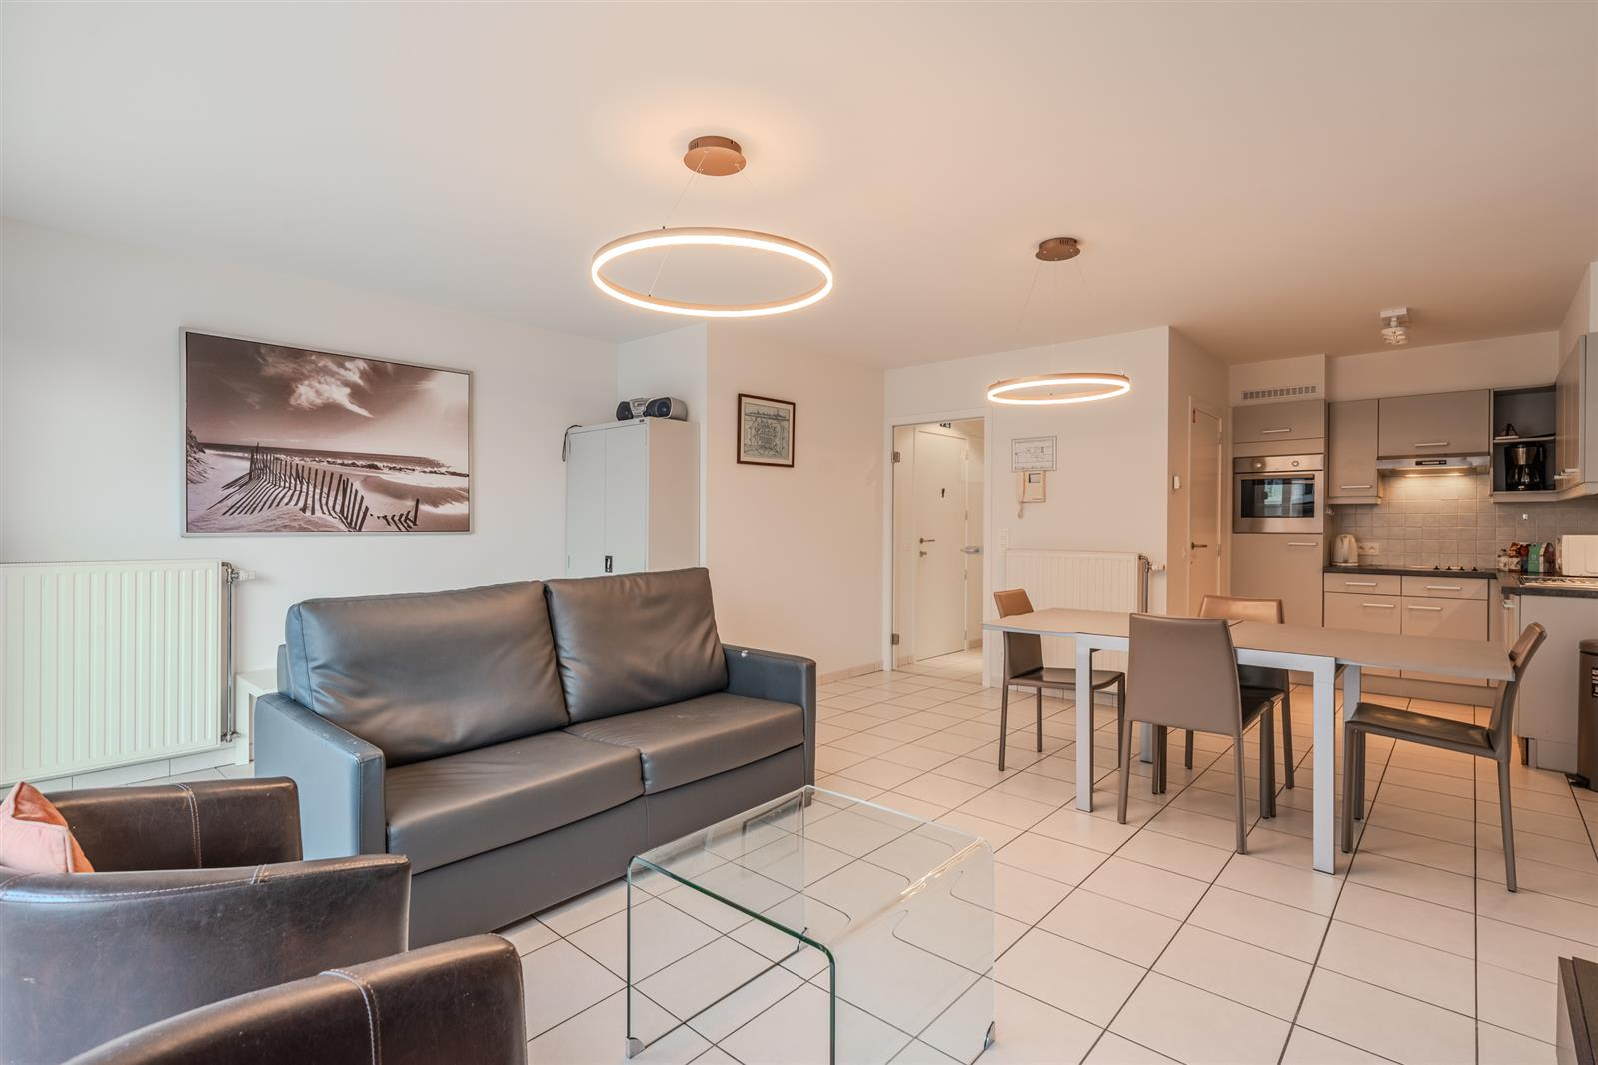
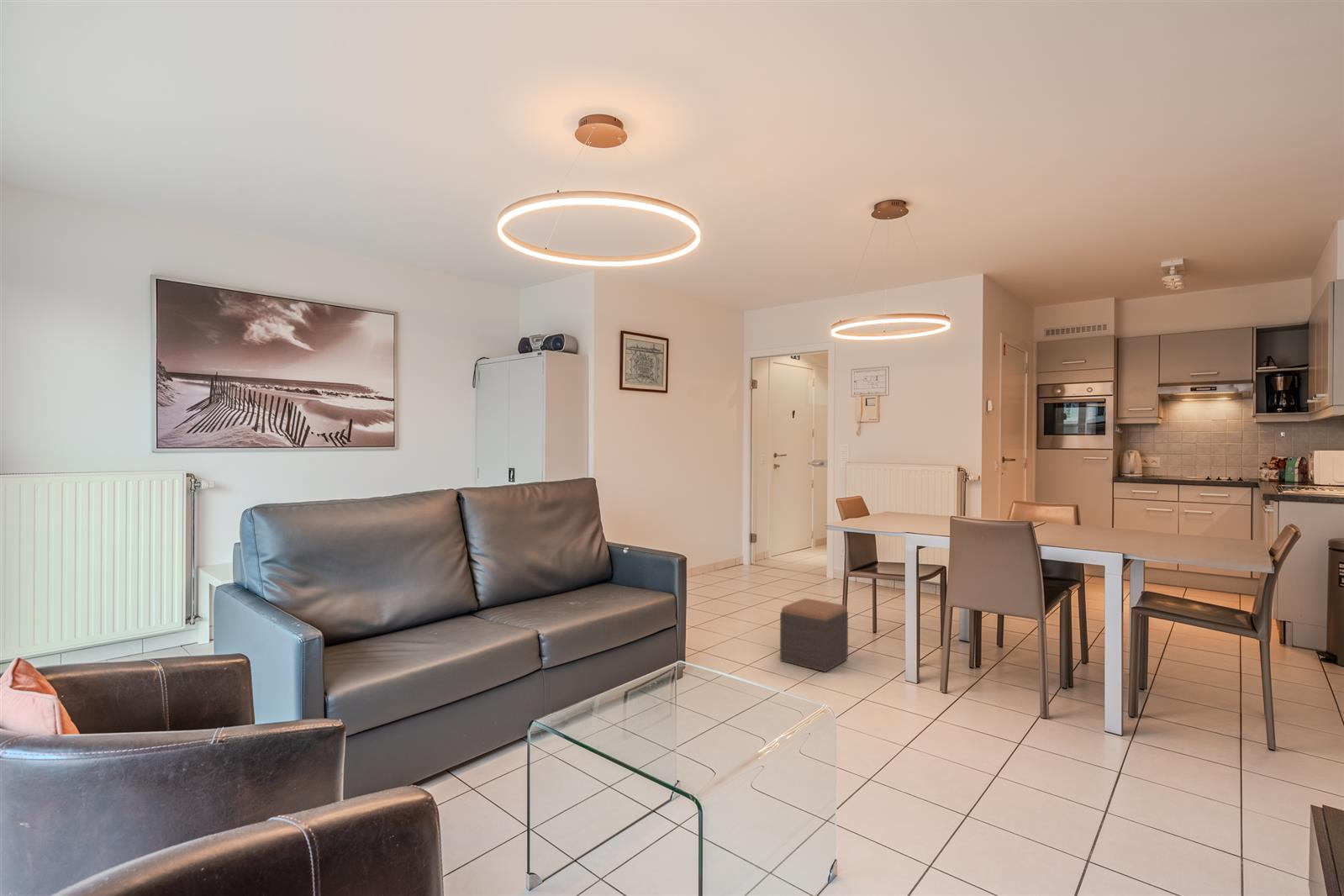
+ footstool (814, 632)
